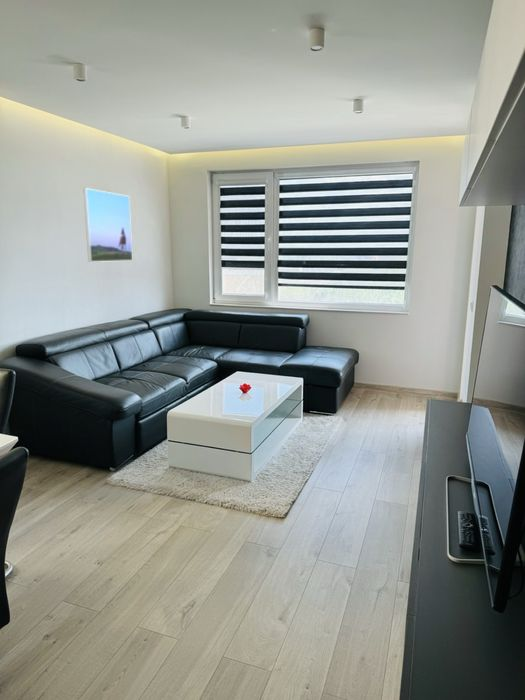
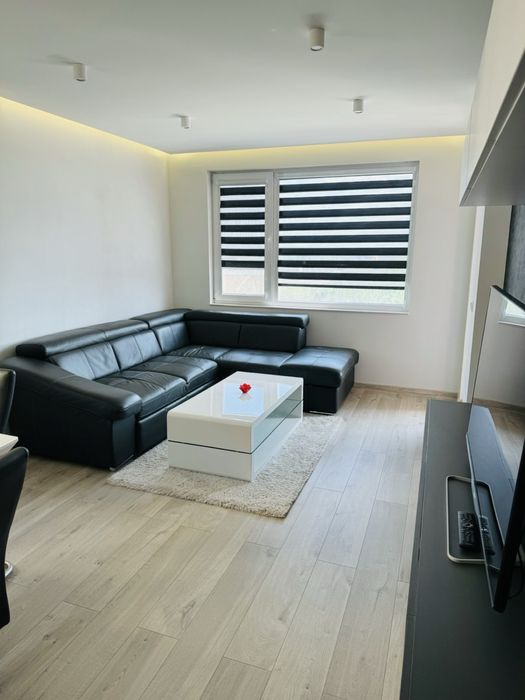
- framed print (109, 227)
